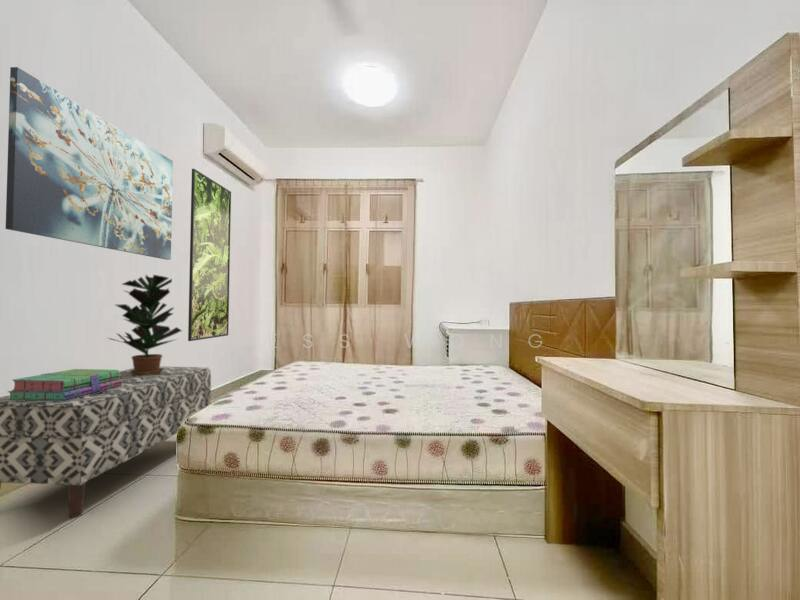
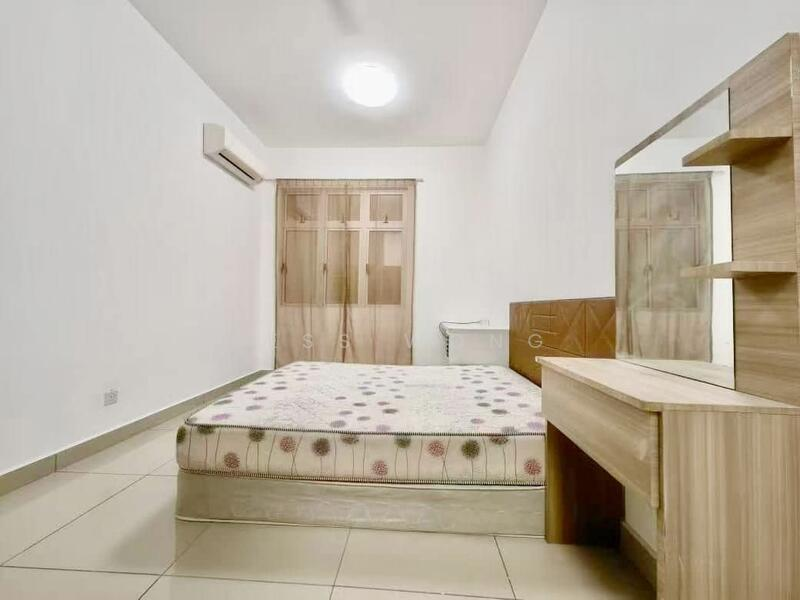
- potted plant (150, 324)
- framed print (211, 259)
- stack of books (69, 383)
- wall art (109, 186)
- bench (118, 424)
